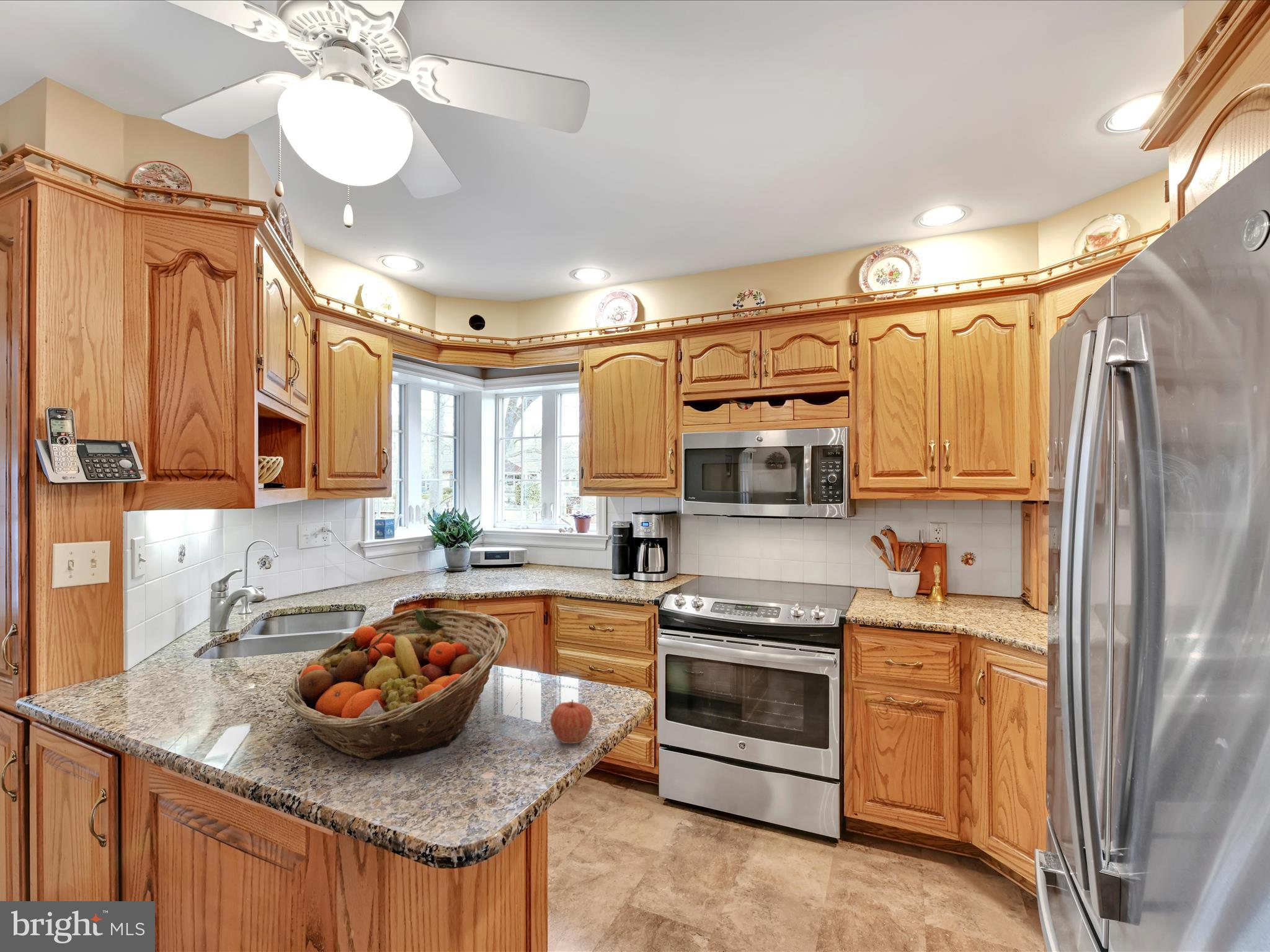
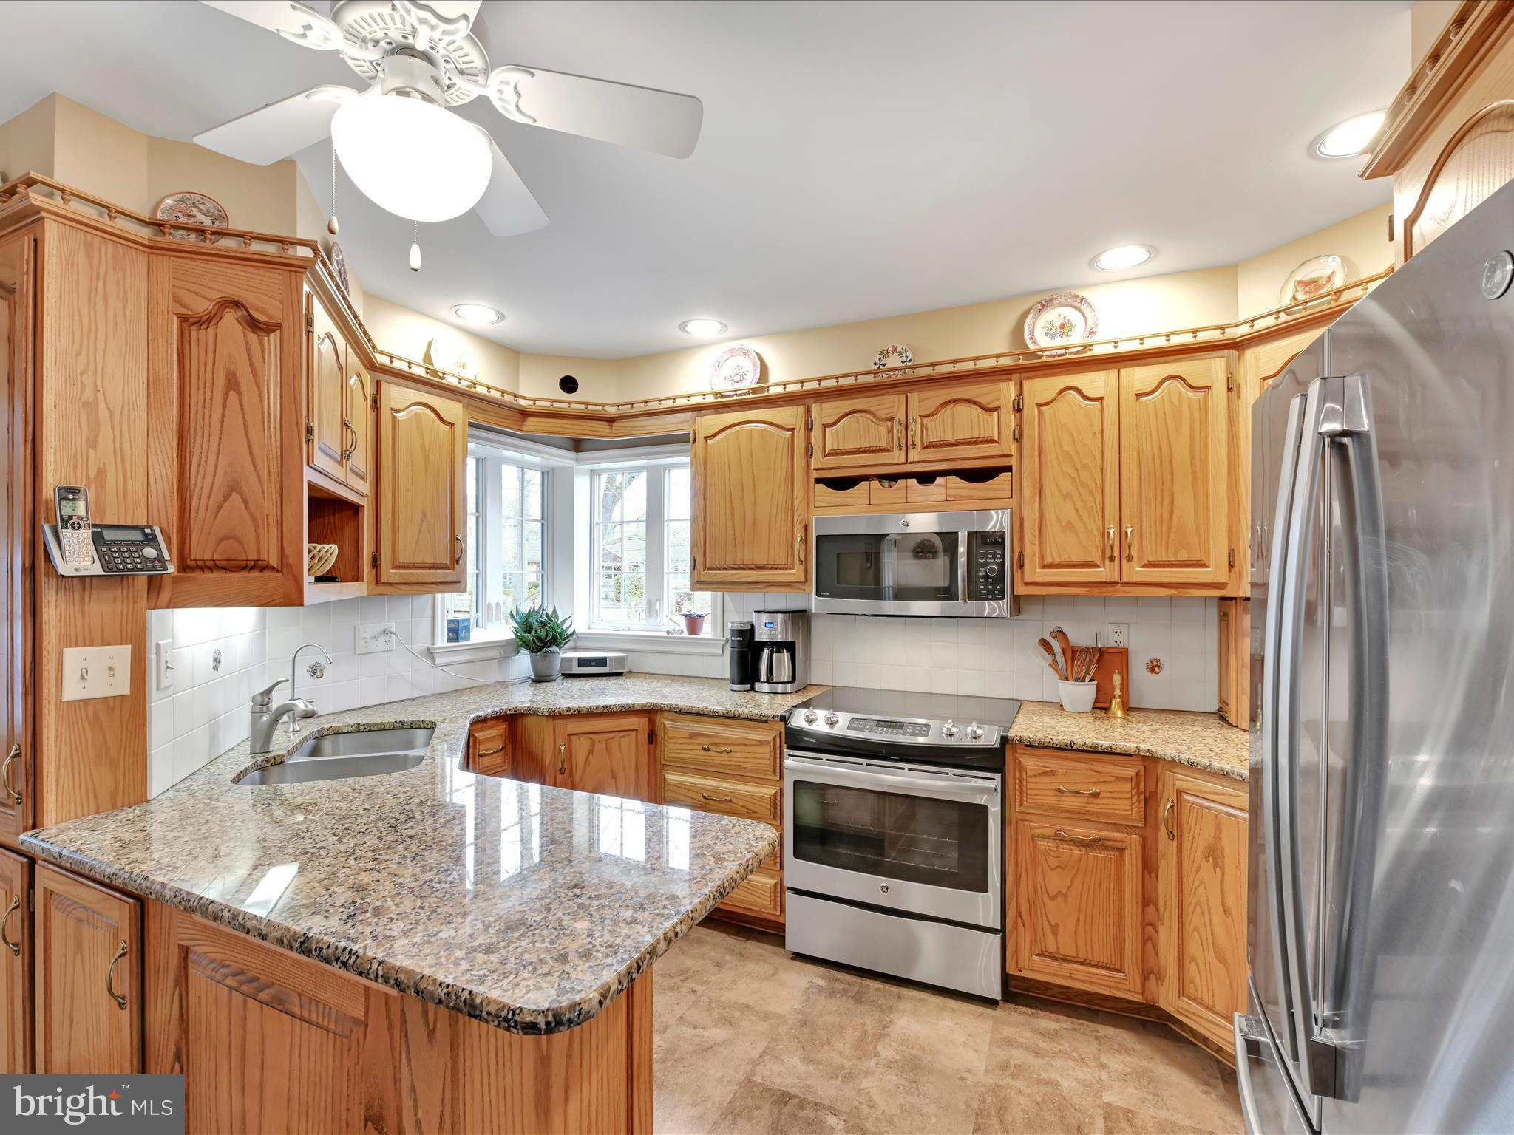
- fruit basket (401, 674)
- apple (571, 720)
